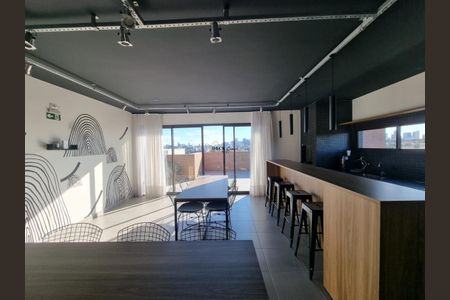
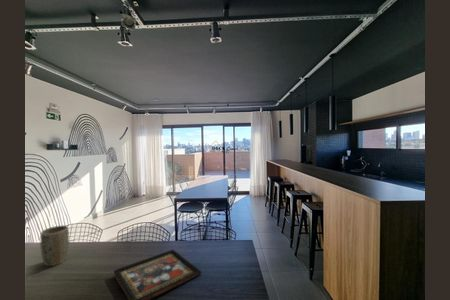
+ decorative tray (157, 272)
+ plant pot (55, 245)
